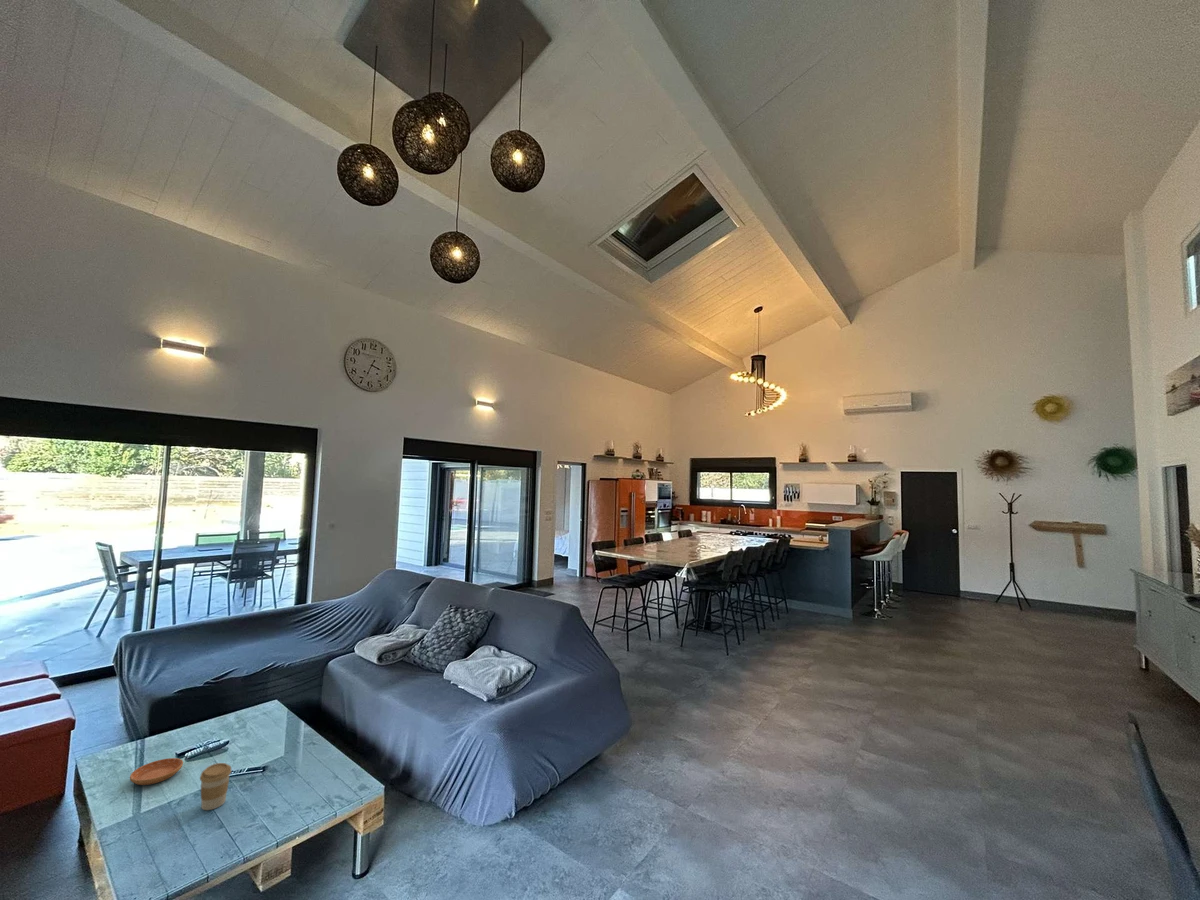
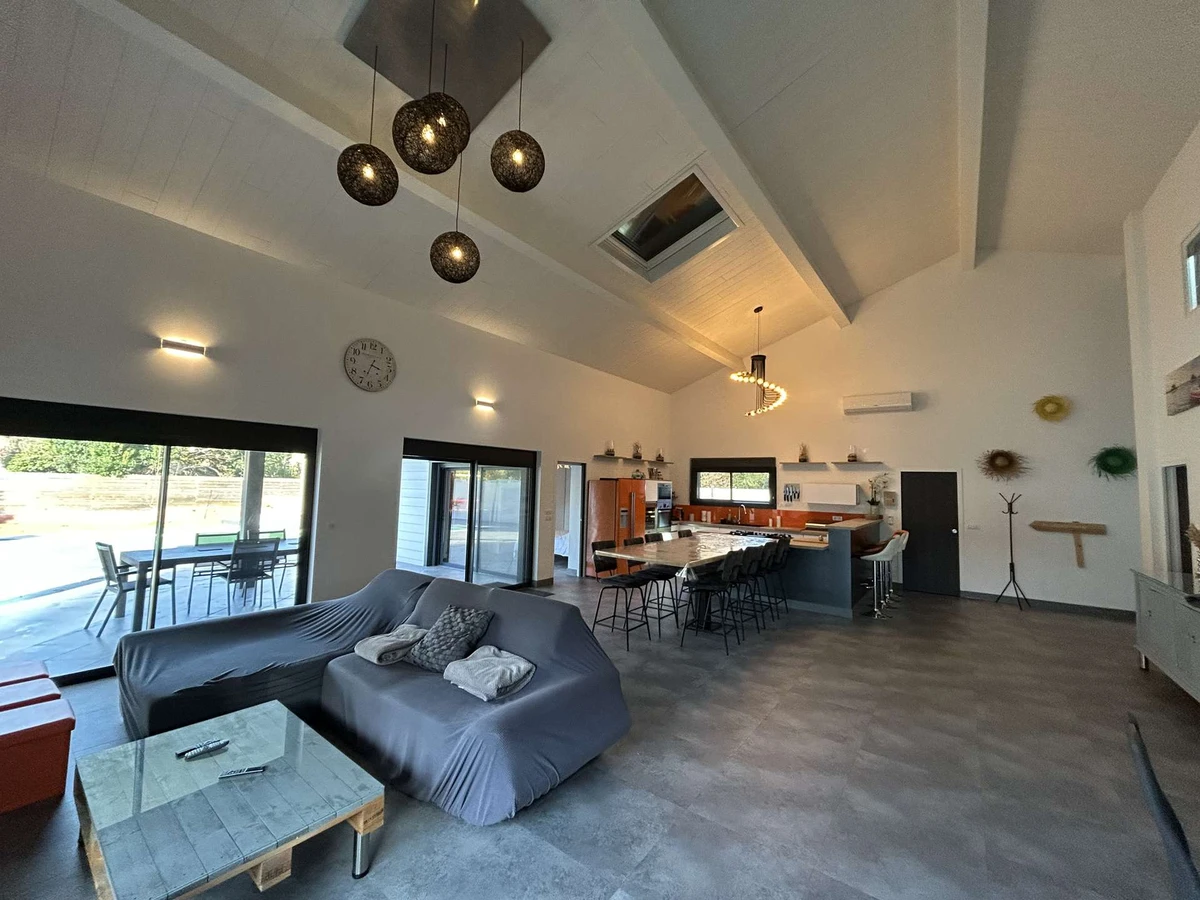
- coffee cup (215, 785)
- saucer (156, 772)
